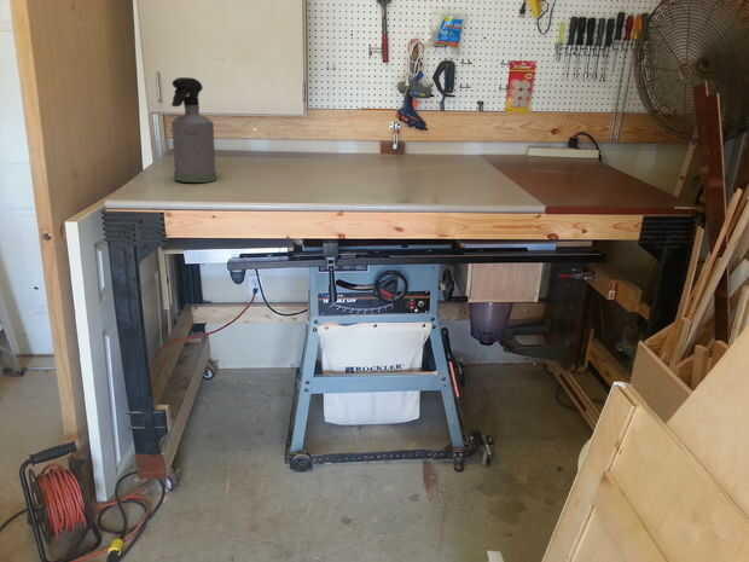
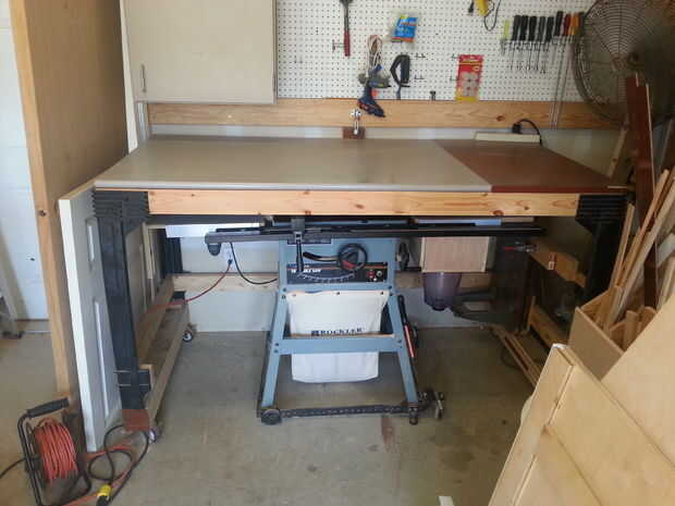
- spray bottle (191, 129)
